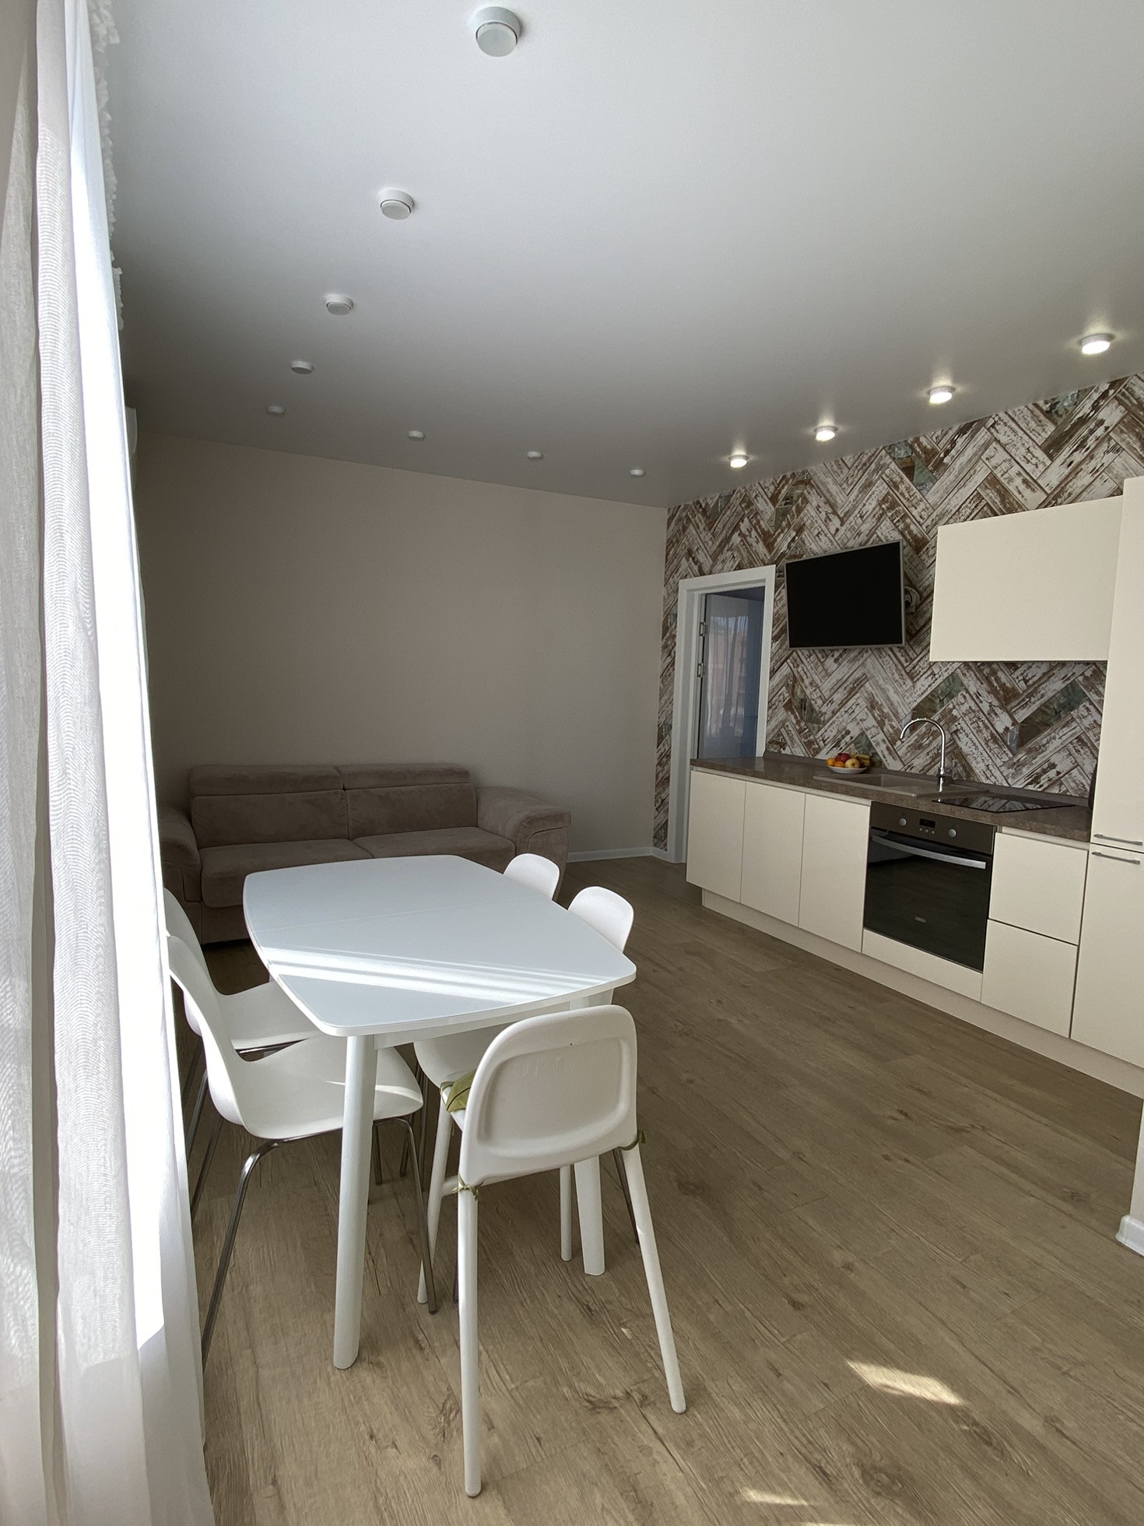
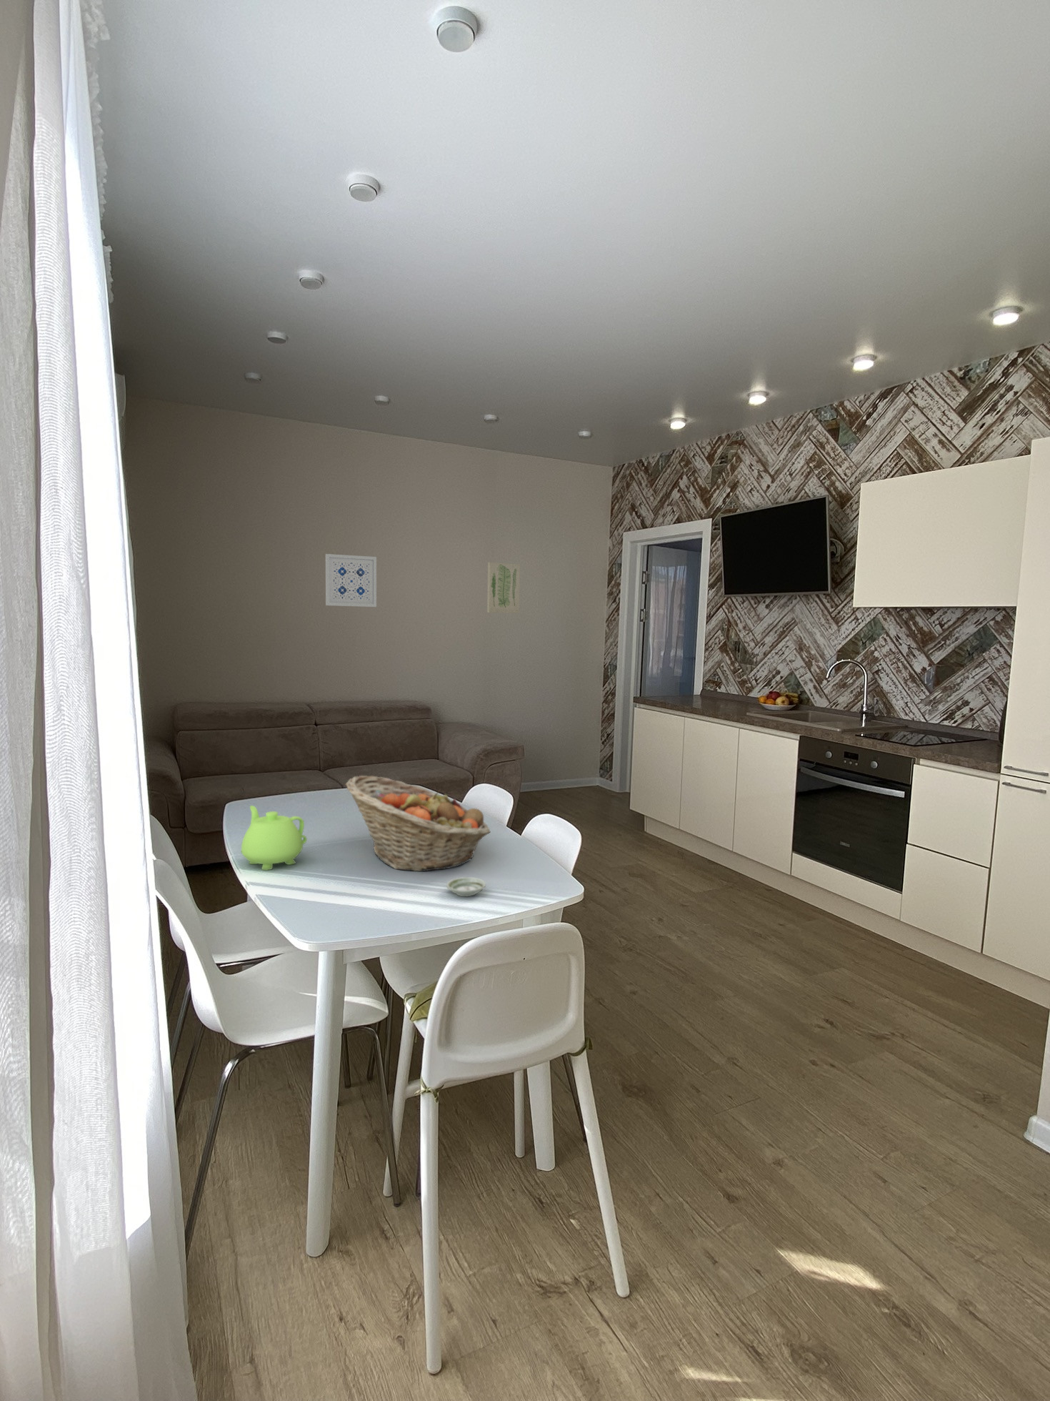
+ teapot (272, 835)
+ wall art (351, 580)
+ wall art (504, 588)
+ saucer (465, 888)
+ fruit basket (417, 817)
